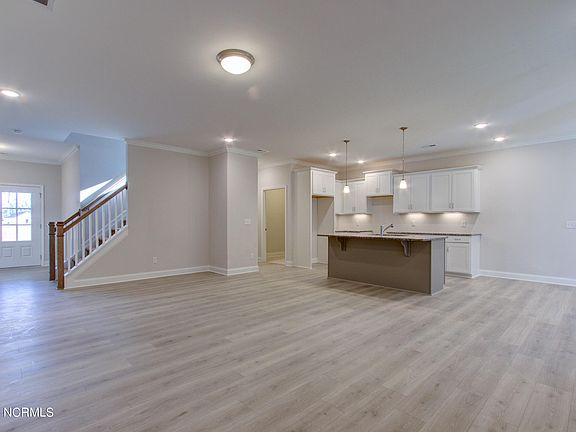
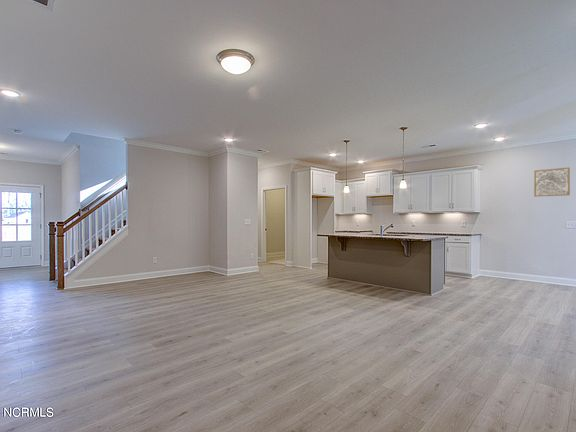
+ wall art (551, 182)
